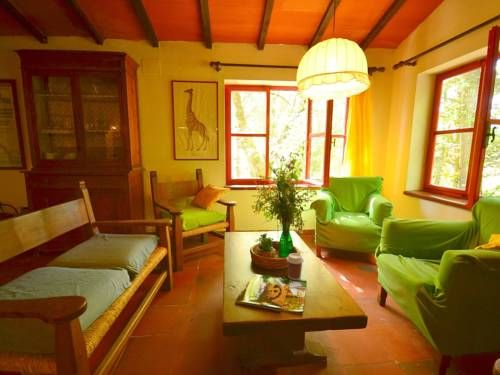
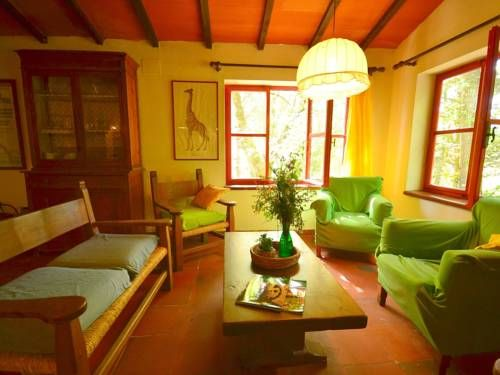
- coffee cup (294, 266)
